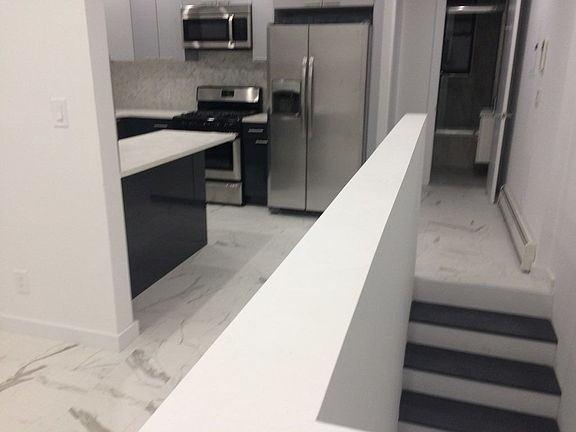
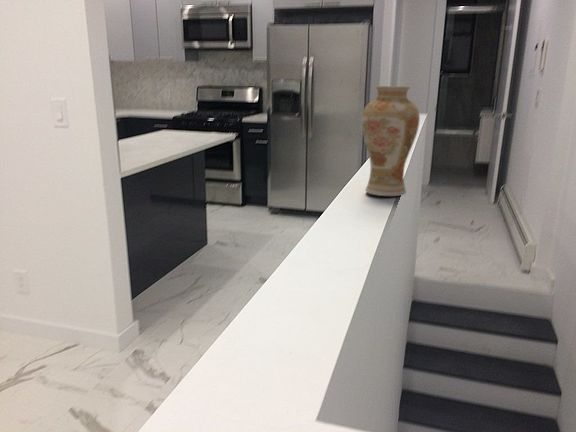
+ vase (388, 140)
